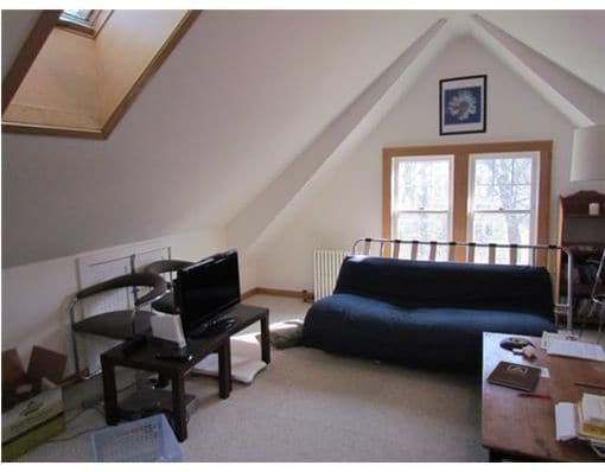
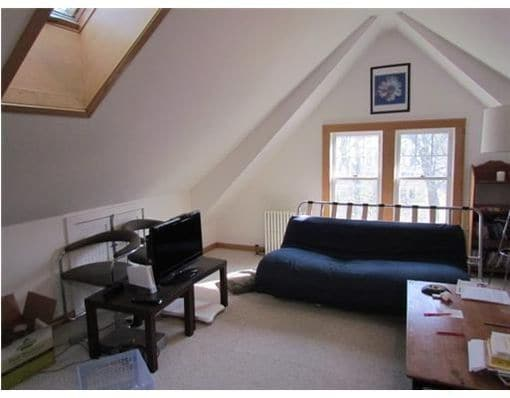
- book (514, 374)
